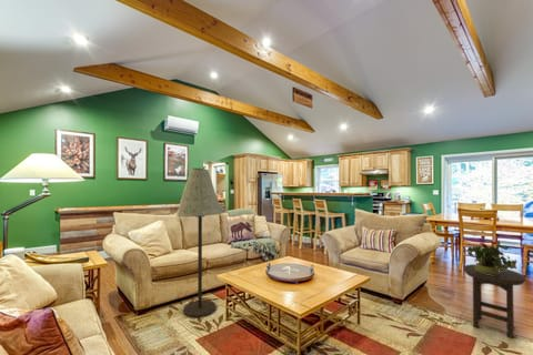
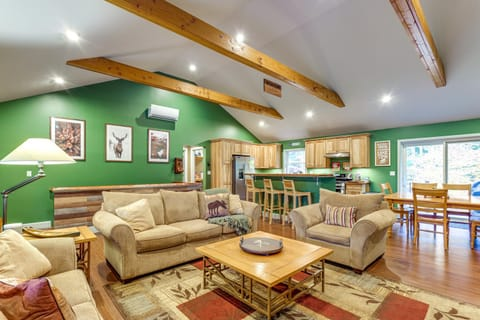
- stool (493, 304)
- floor lamp (200, 237)
- potted plant (490, 255)
